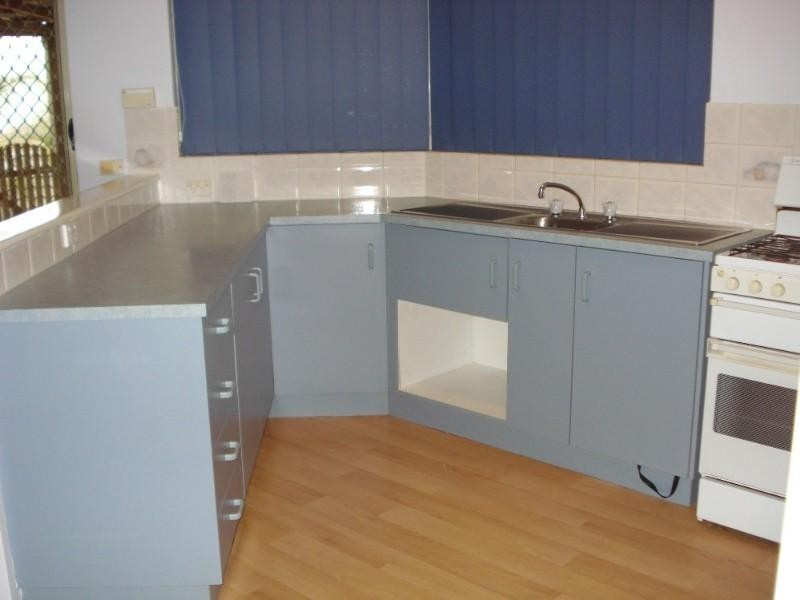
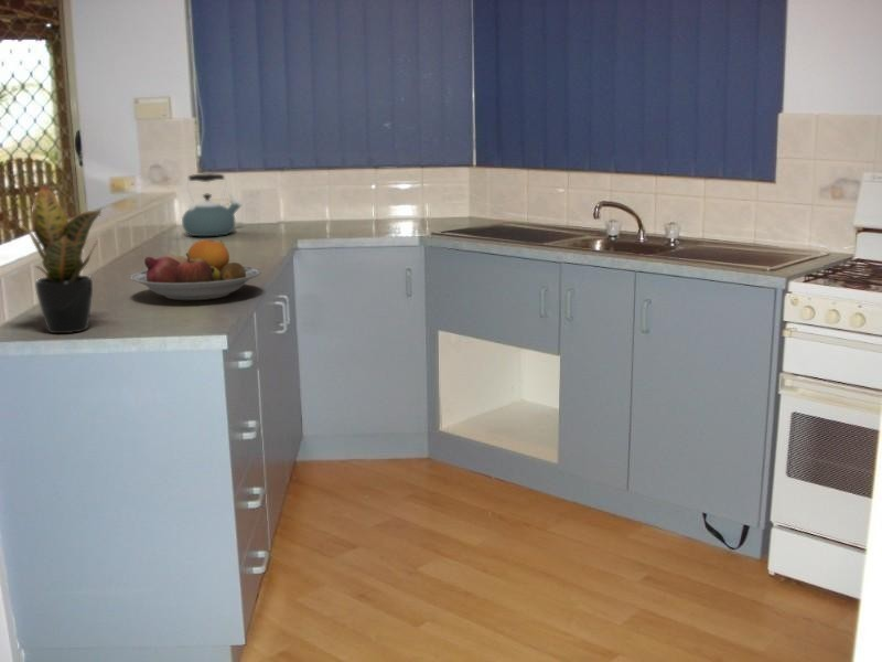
+ potted plant (65, 255)
+ kettle (212, 203)
+ fruit bowl (196, 268)
